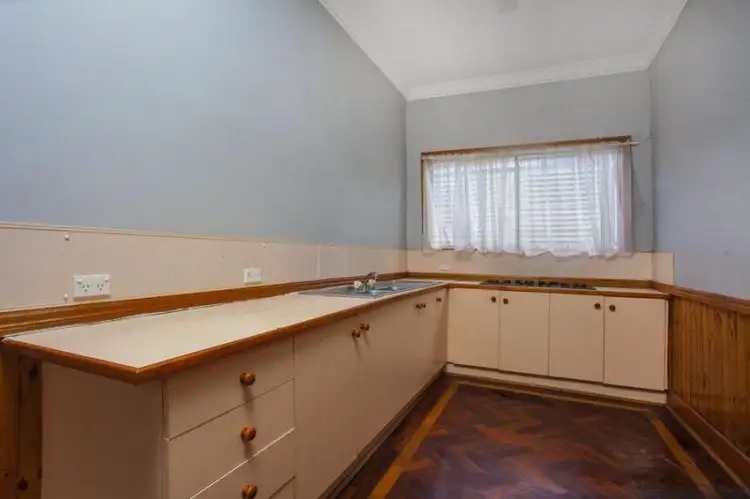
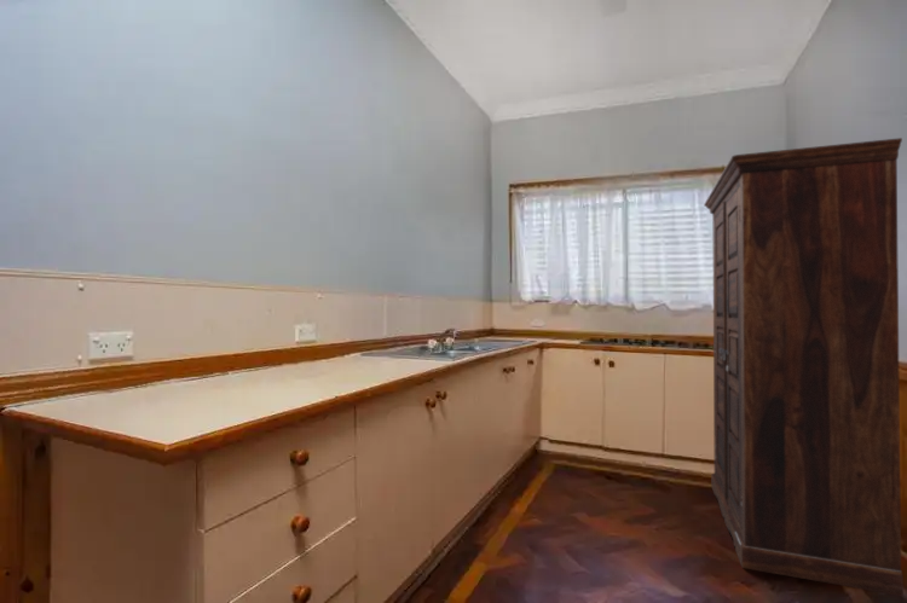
+ cabinet (779, 352)
